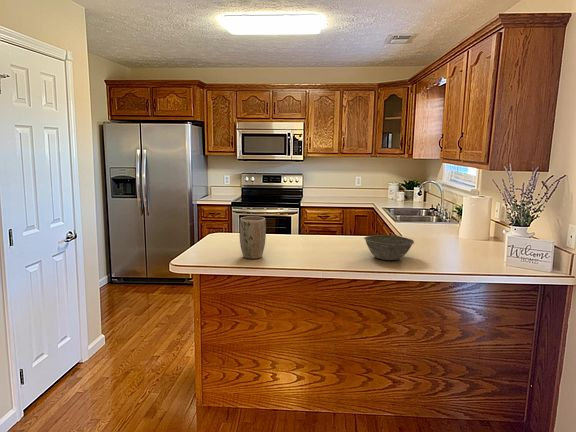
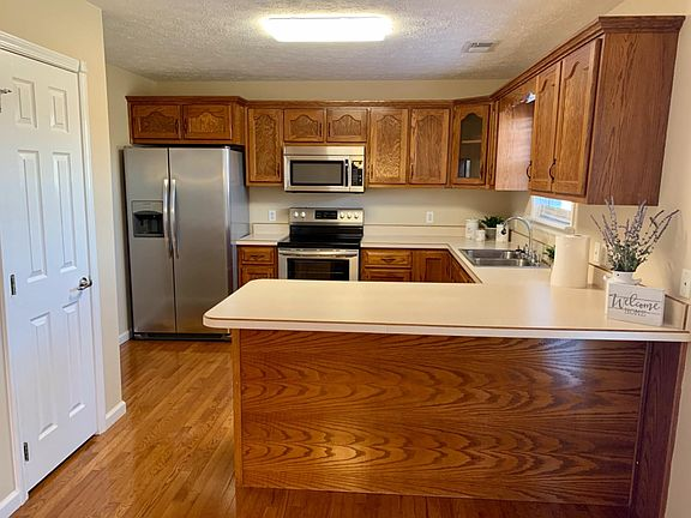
- plant pot (252, 237)
- bowl (388, 248)
